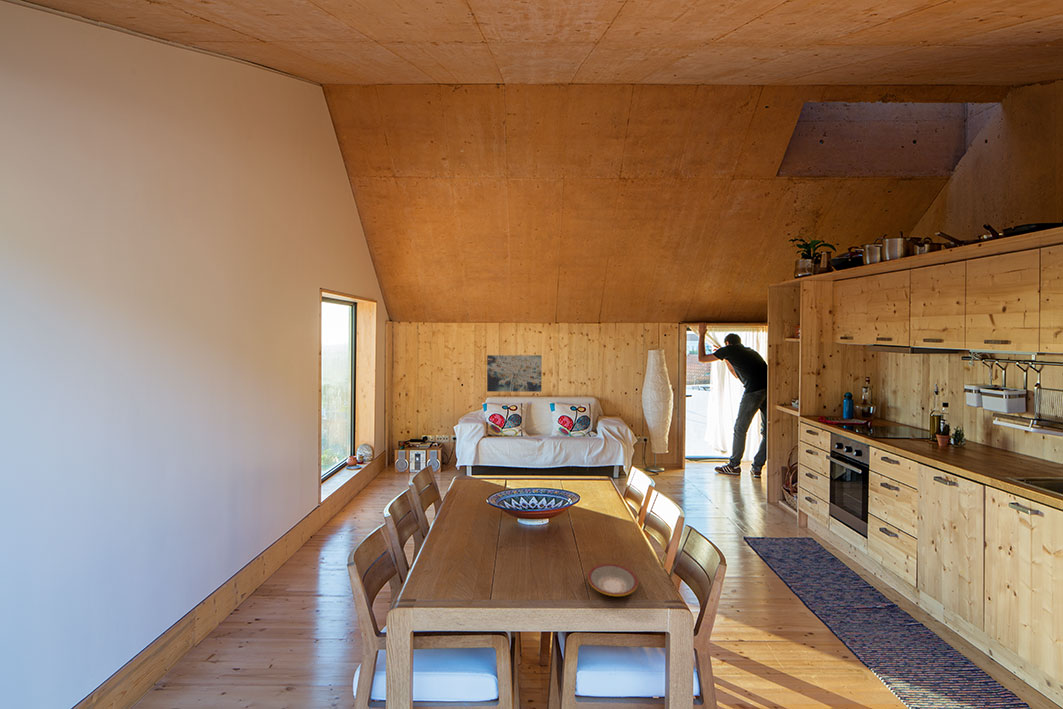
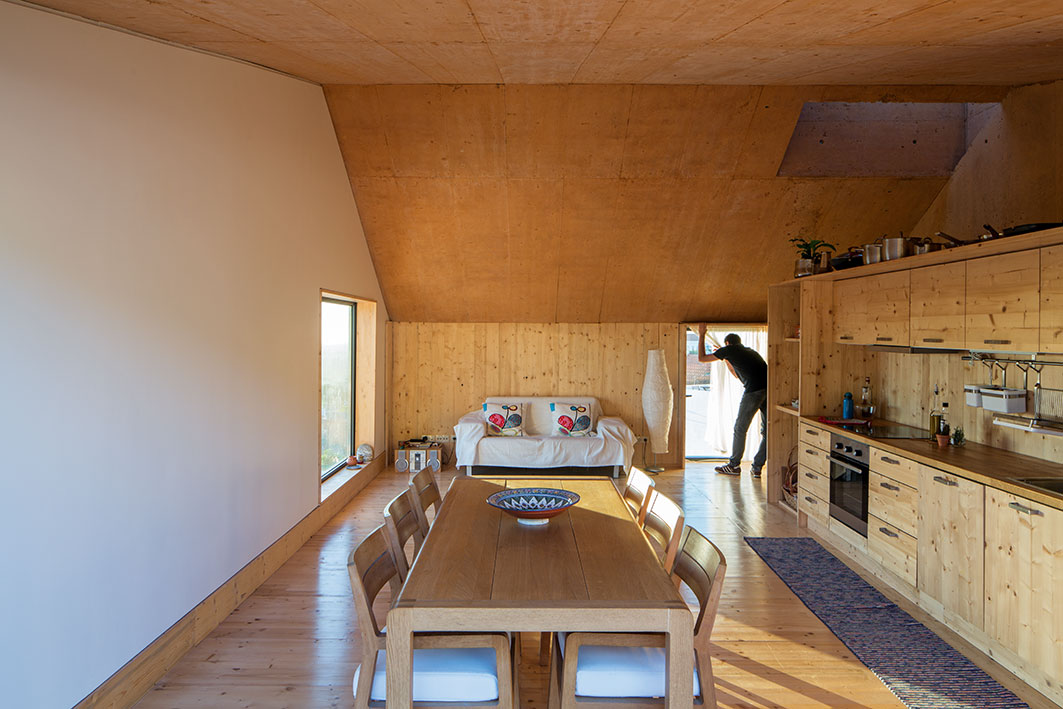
- wall art (514, 373)
- plate (612, 582)
